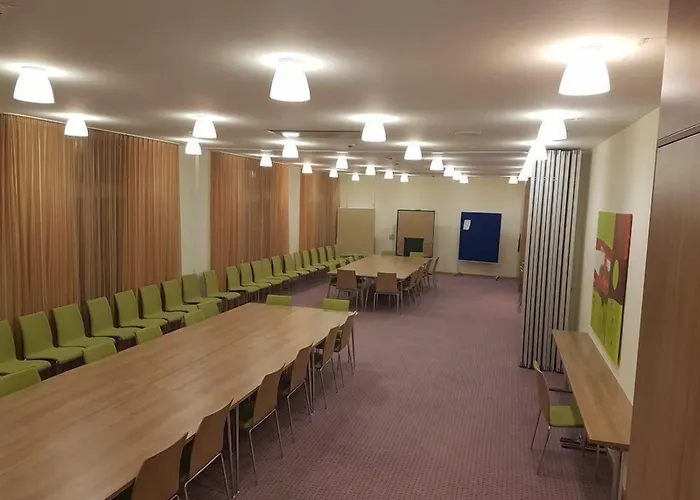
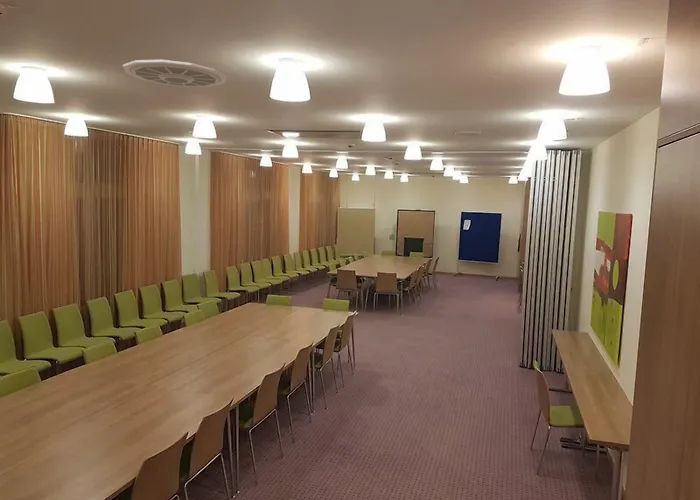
+ ceiling vent (176, 76)
